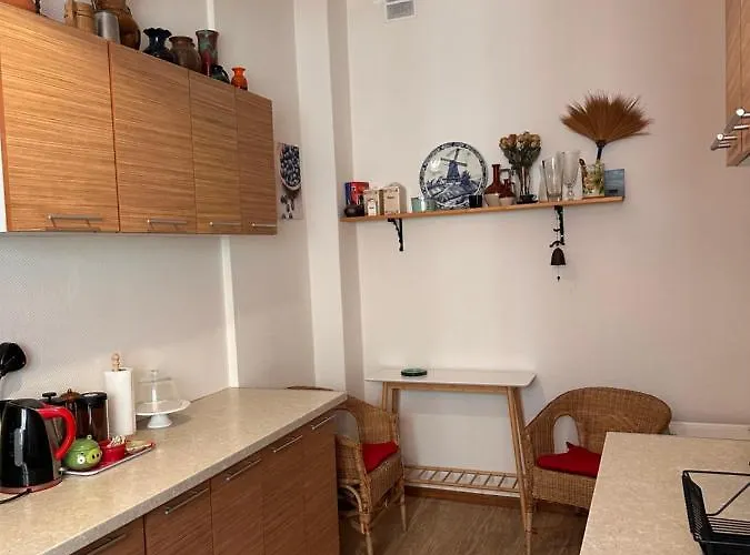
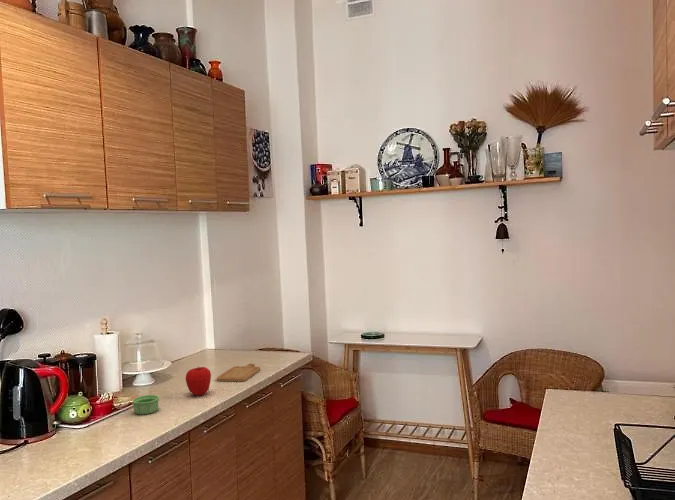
+ chopping board (241, 372)
+ ramekin (146, 404)
+ apple (198, 380)
